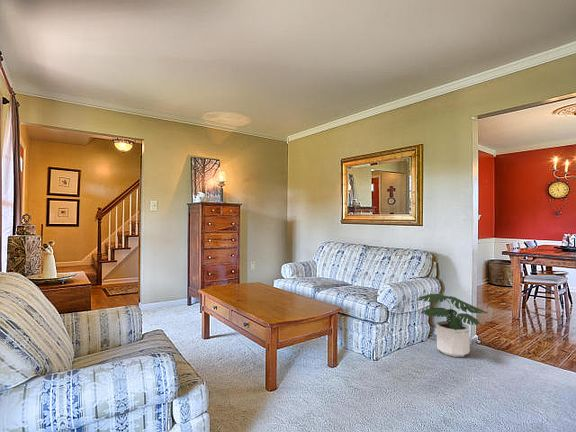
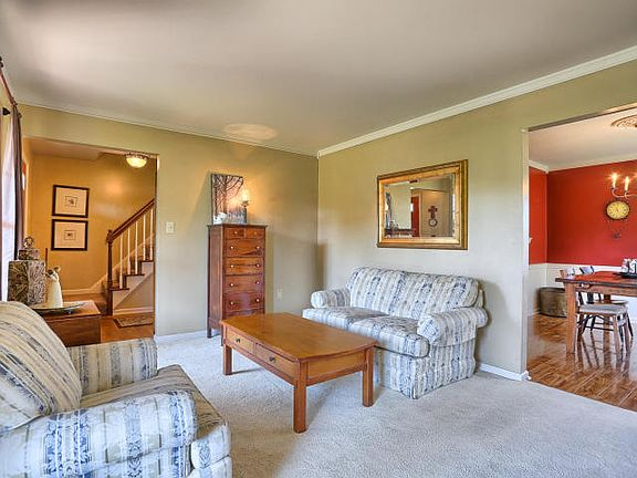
- potted plant (454, 323)
